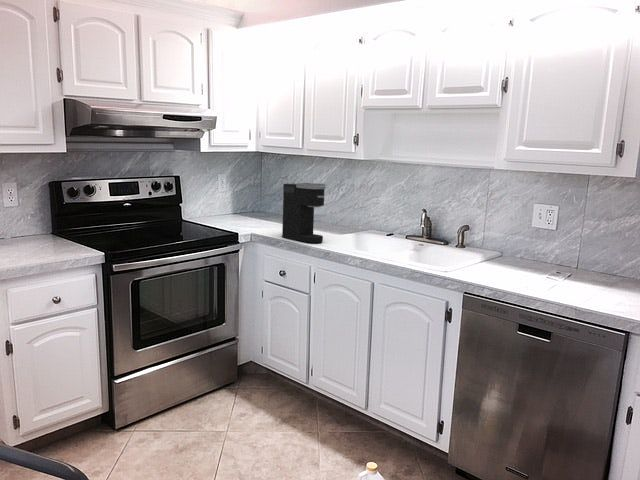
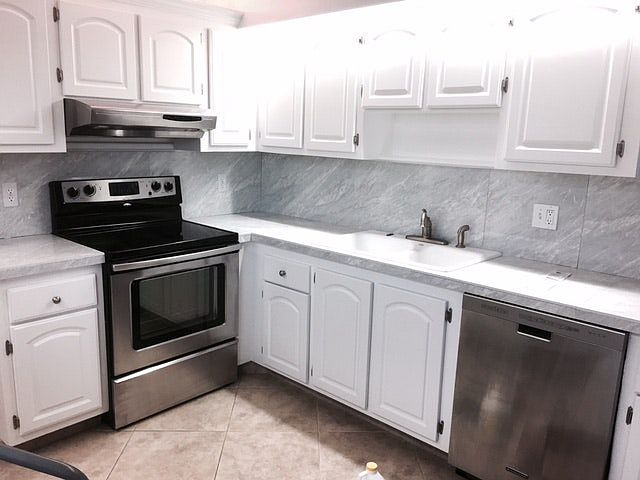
- coffee maker (303, 211)
